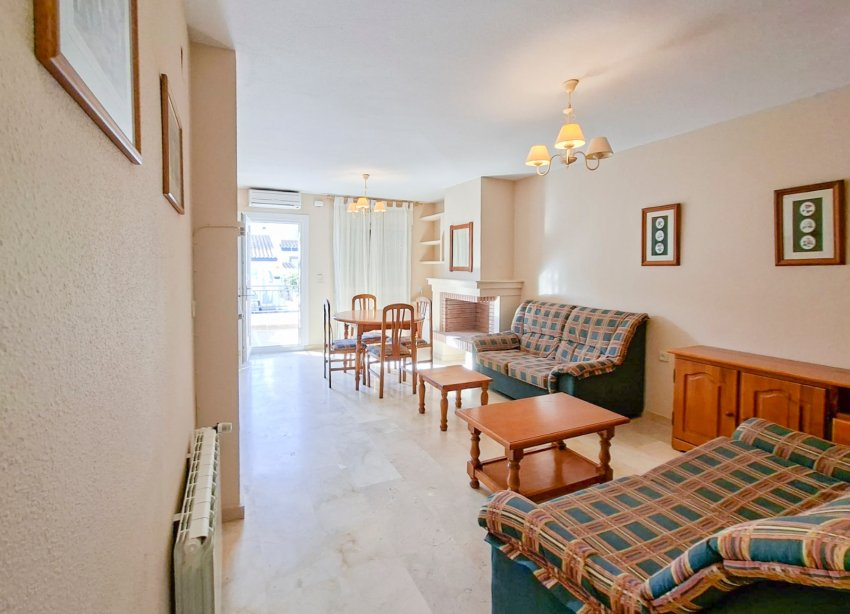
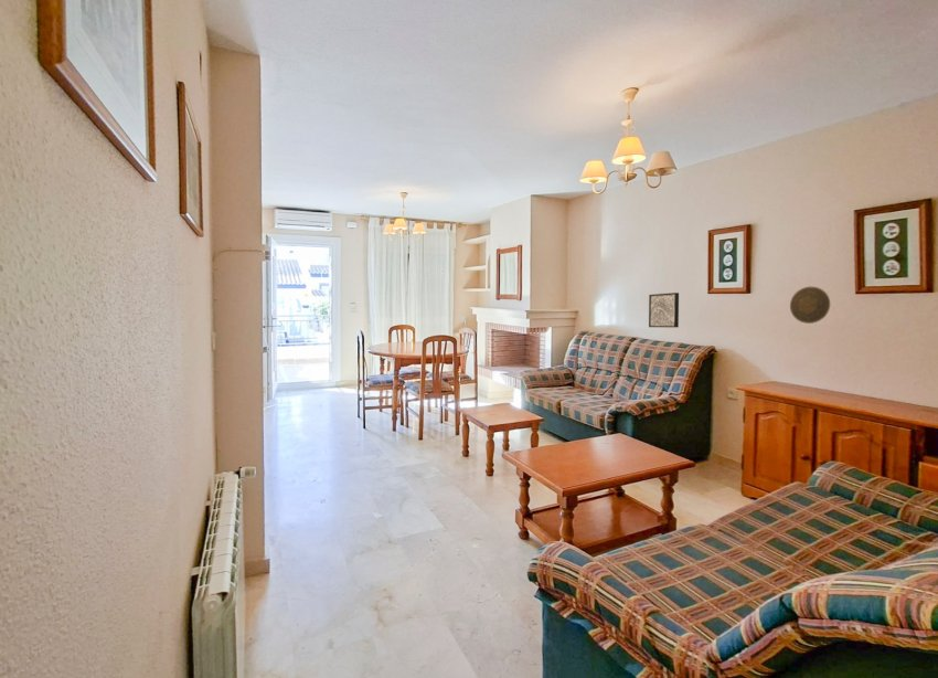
+ wall art (663, 310)
+ decorative plate (808, 305)
